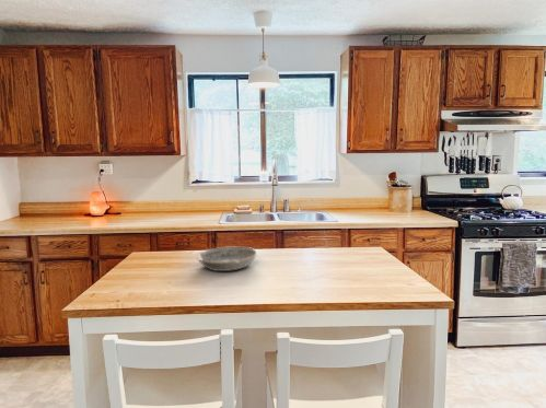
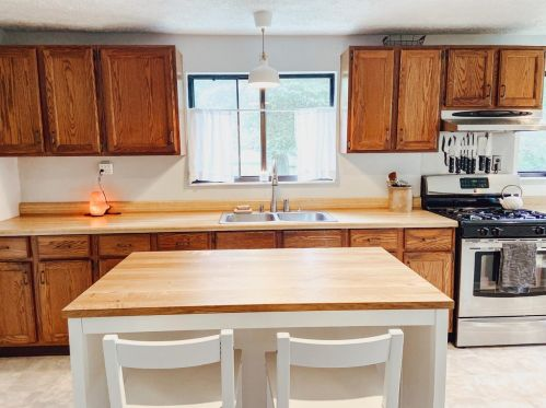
- bowl (228, 259)
